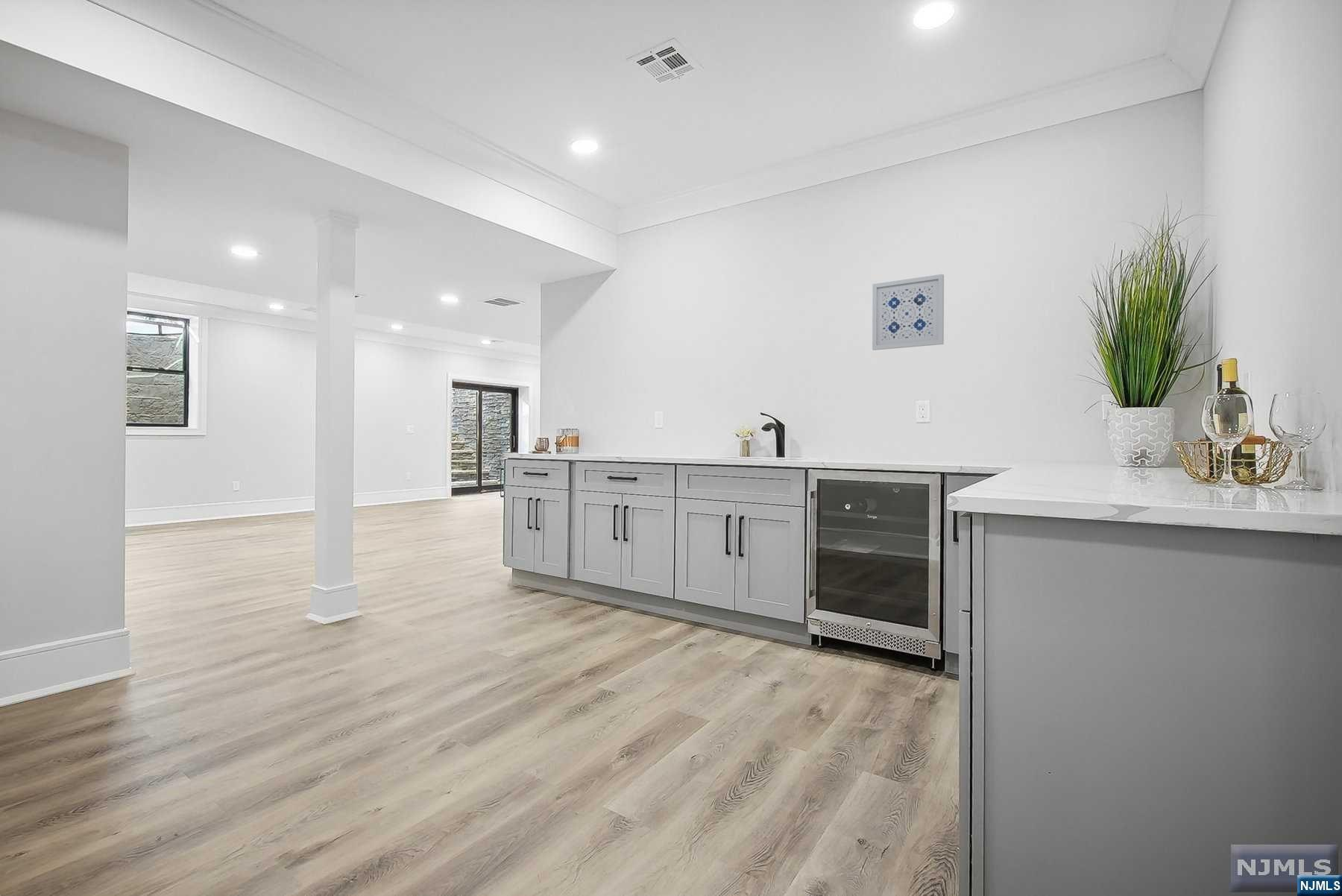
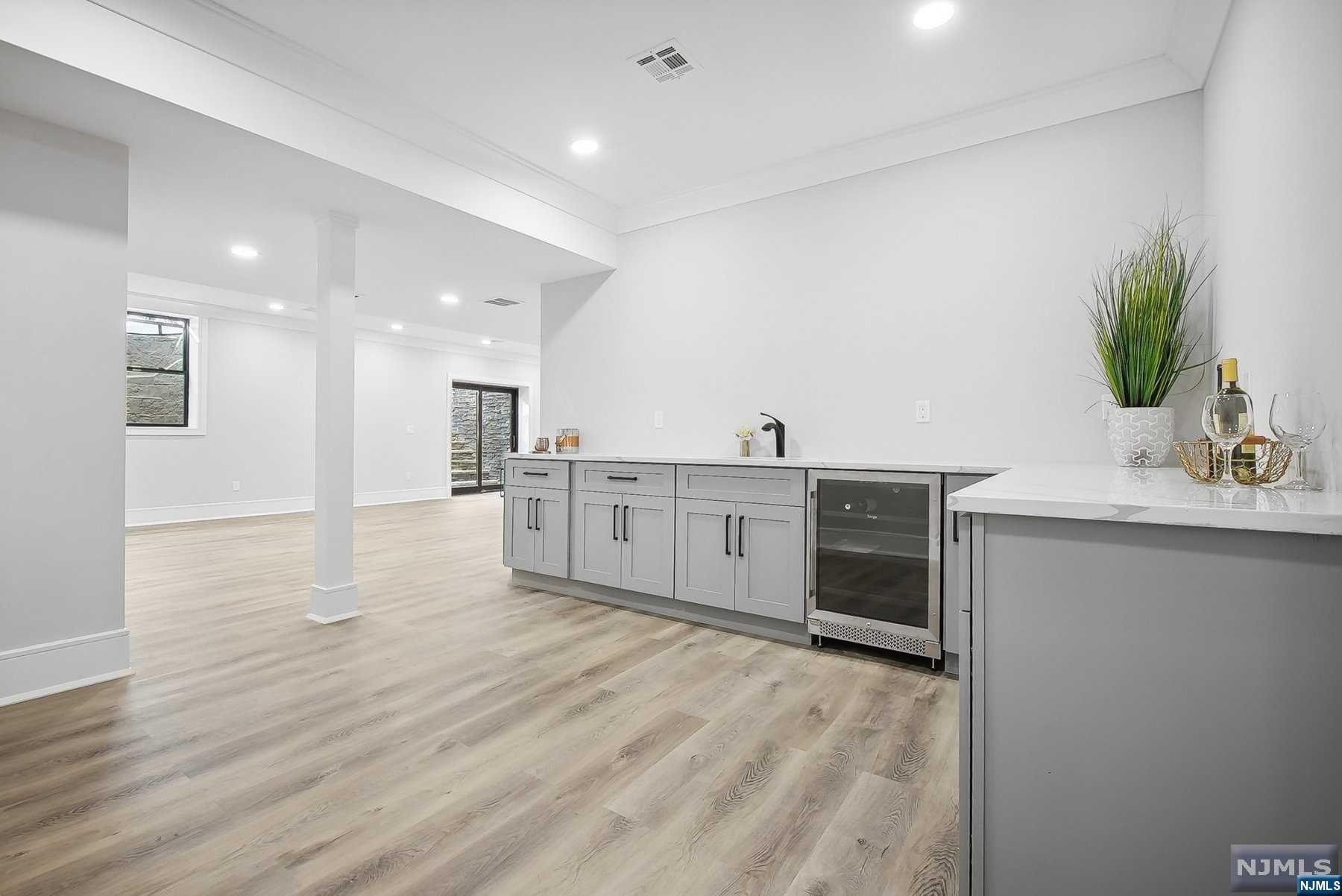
- wall art (907, 313)
